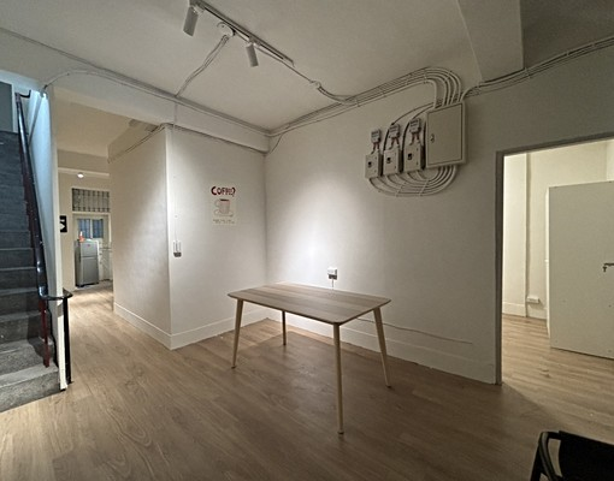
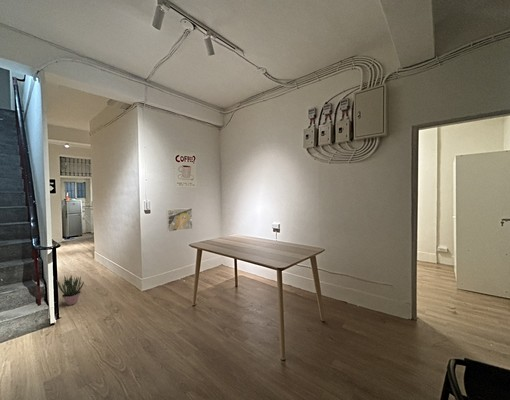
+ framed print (180, 219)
+ potted plant (70, 289)
